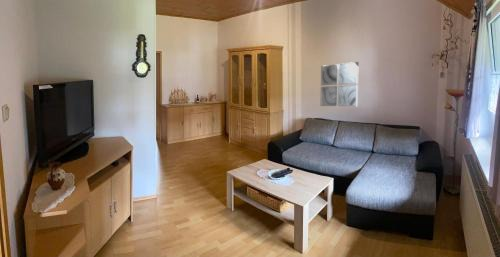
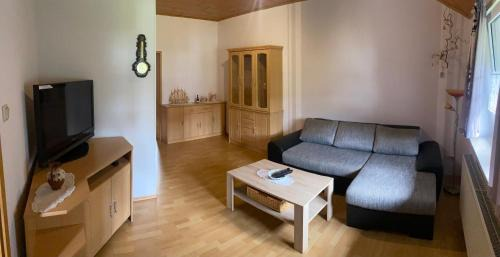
- wall art (338, 84)
